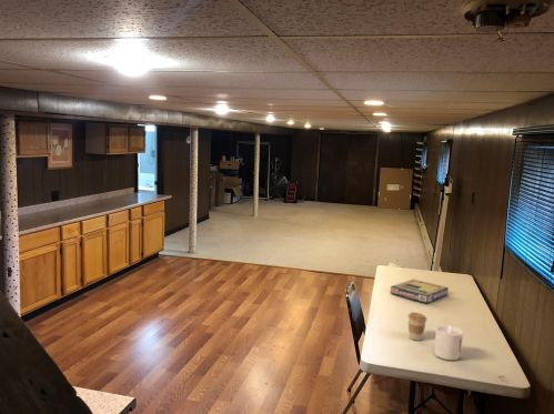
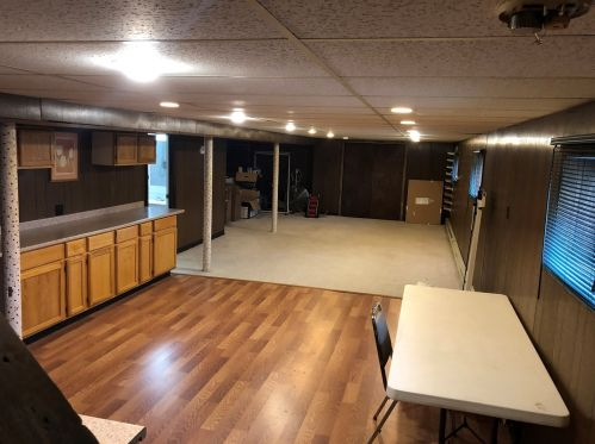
- candle (447, 340)
- video game box (419, 290)
- coffee cup (416, 325)
